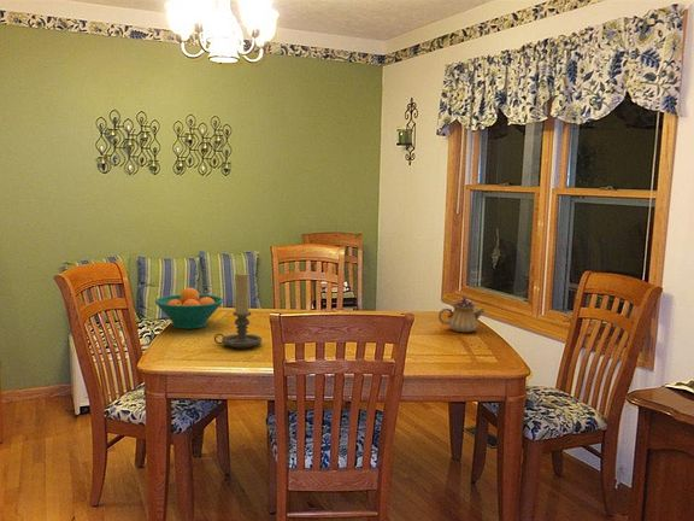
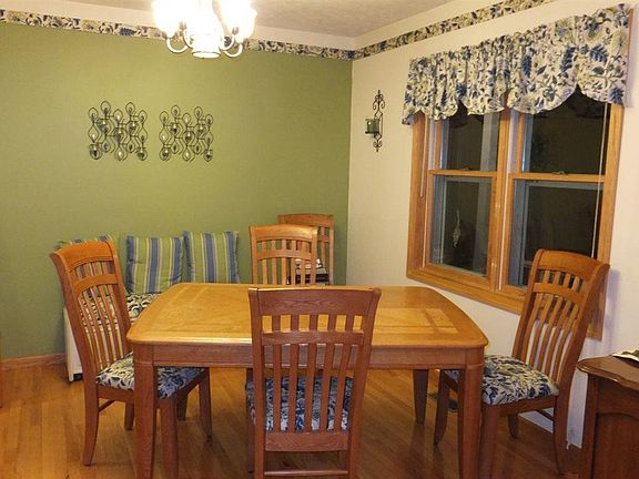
- teapot (461, 311)
- fruit bowl (189, 306)
- candle holder (237, 309)
